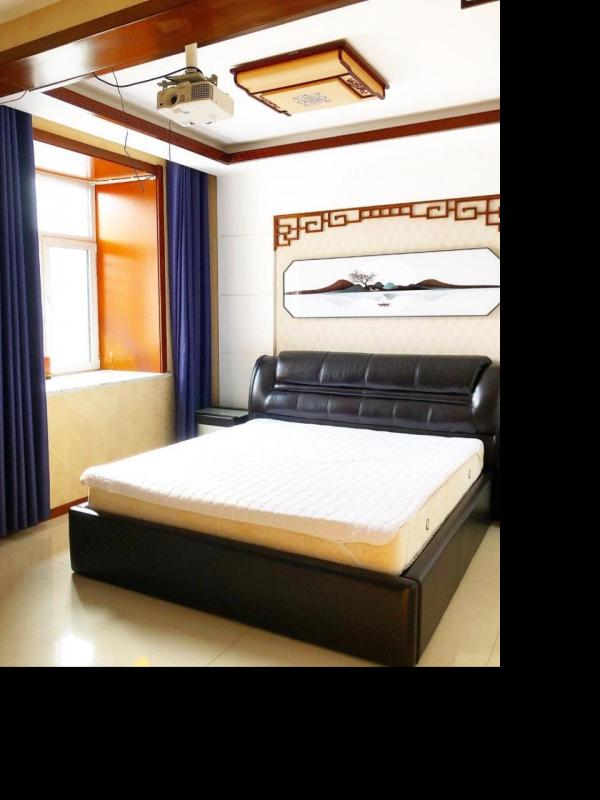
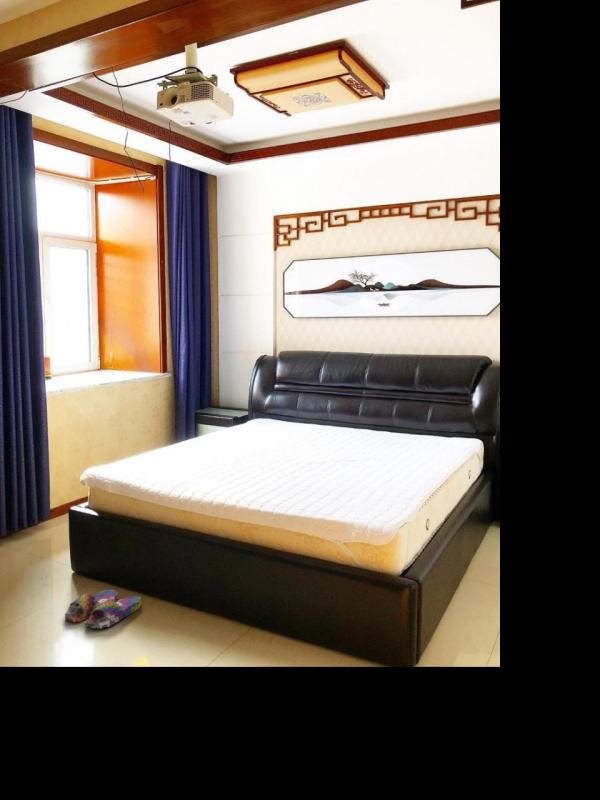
+ slippers (102, 603)
